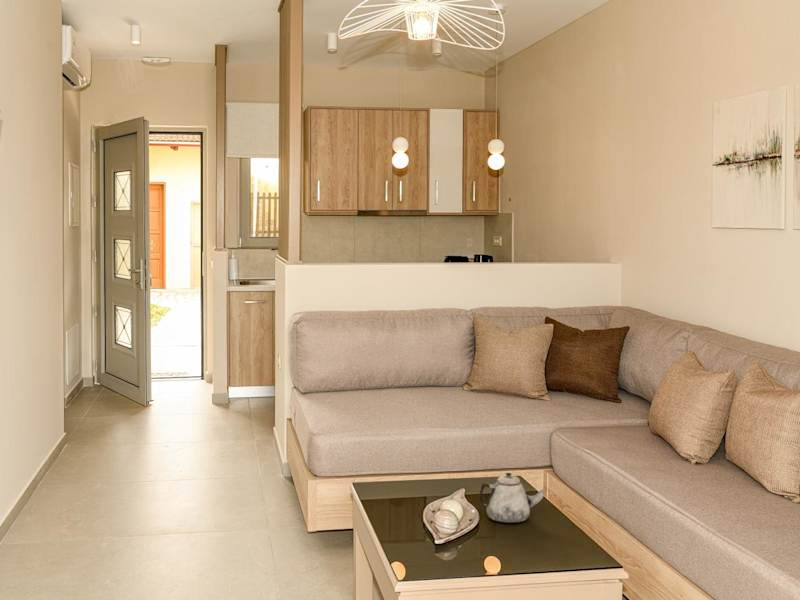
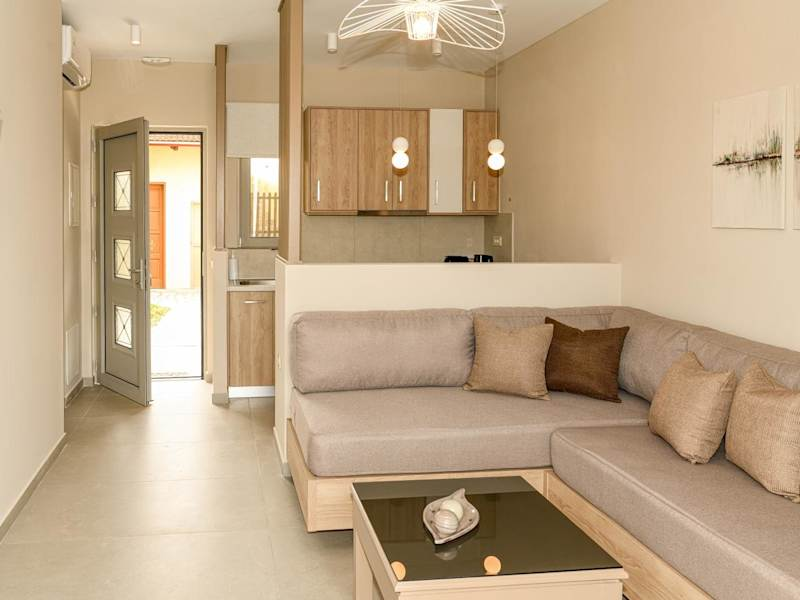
- teapot (512, 495)
